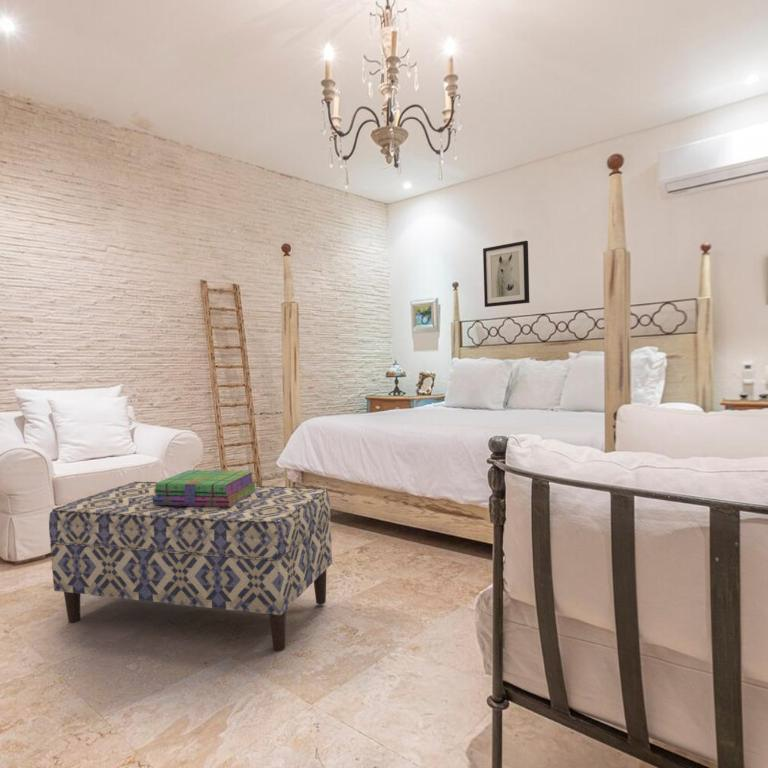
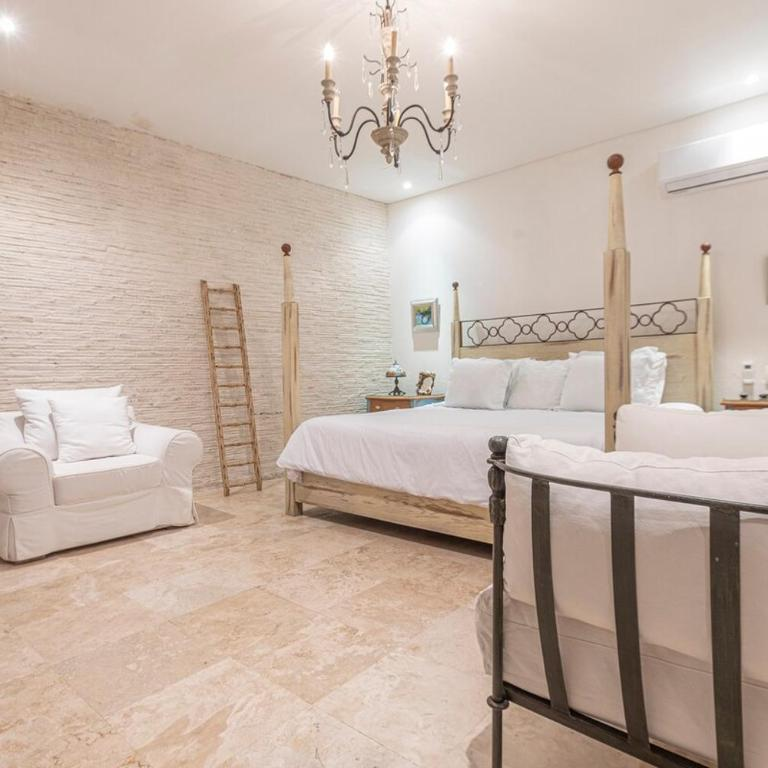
- stack of books (206, 486)
- bench (196, 555)
- wall art (505, 275)
